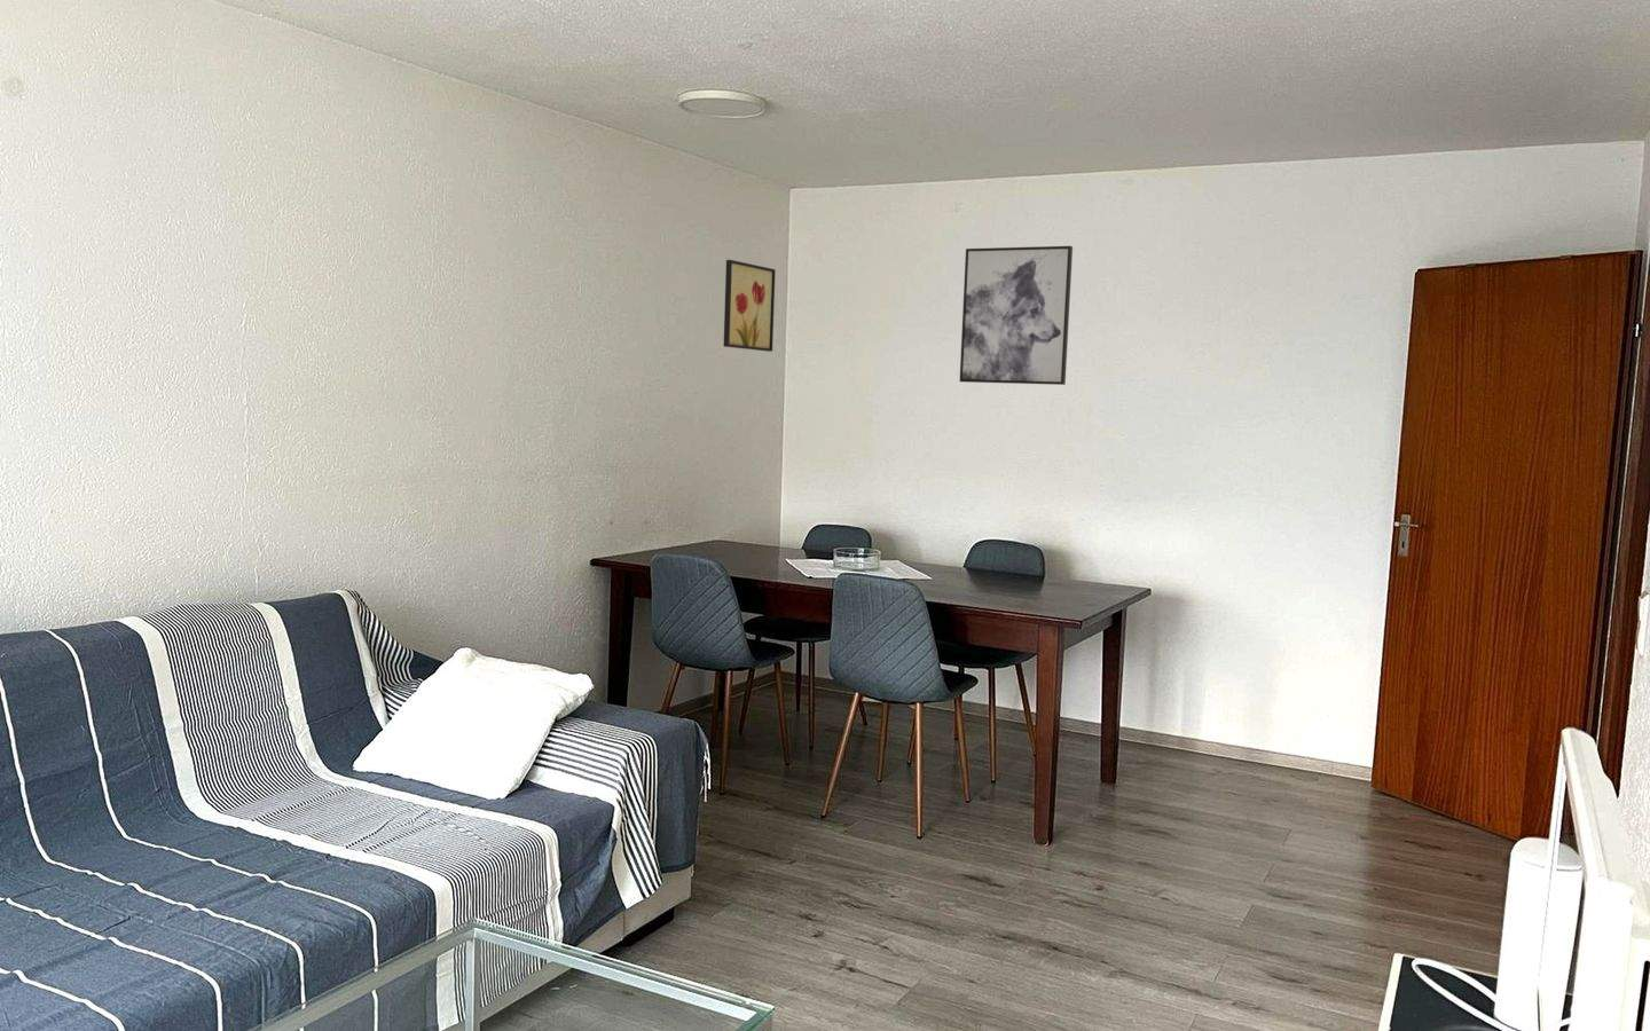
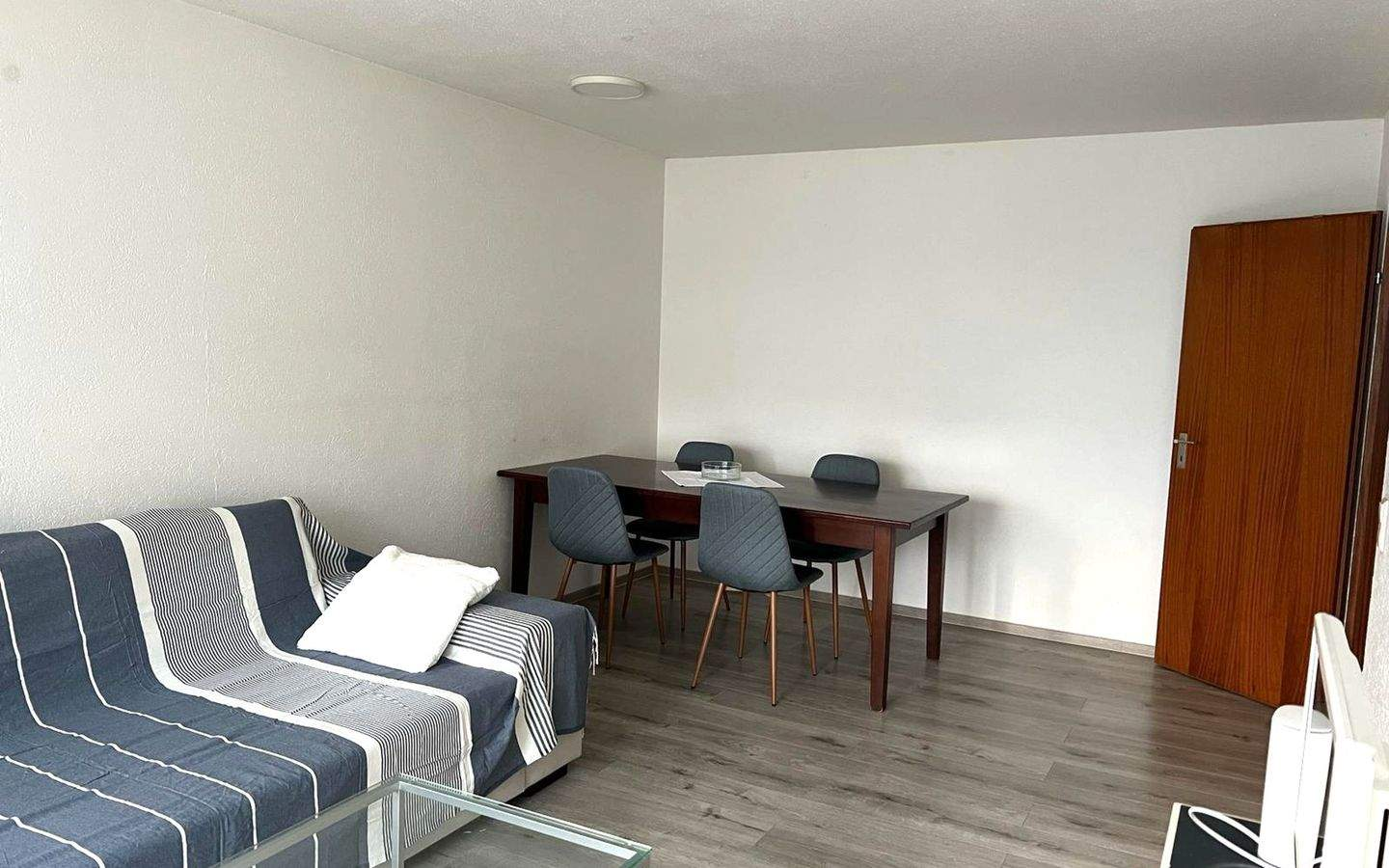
- wall art (748, 306)
- wall art (1014, 315)
